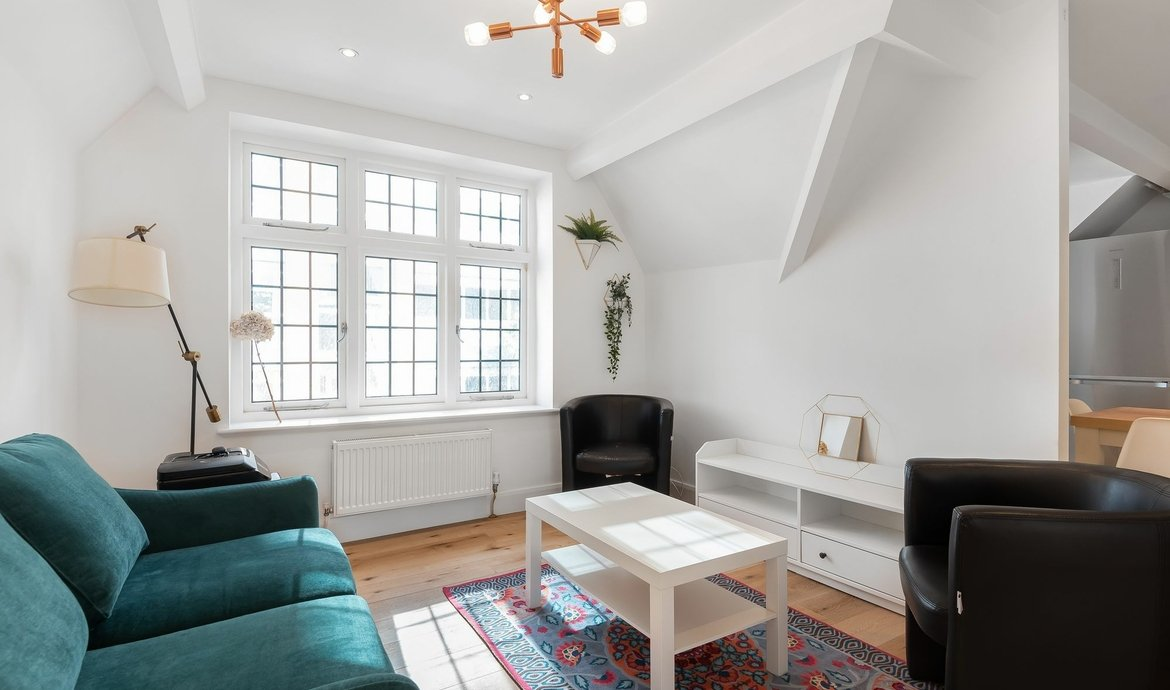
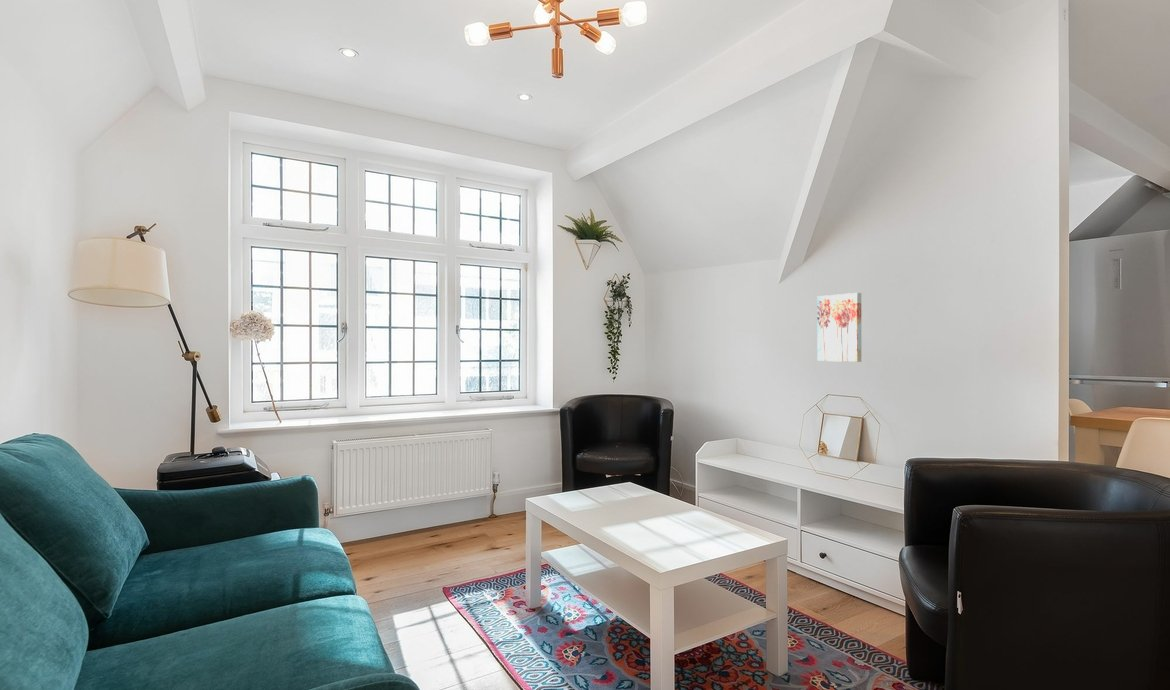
+ wall art (838, 328)
